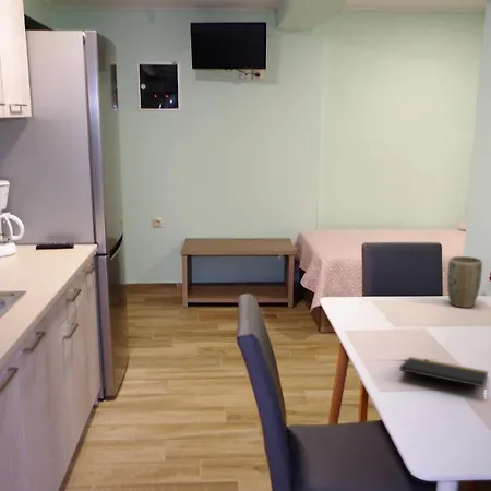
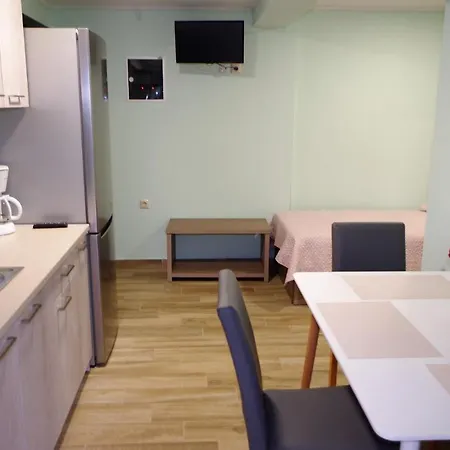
- plant pot (464, 282)
- notepad (444, 371)
